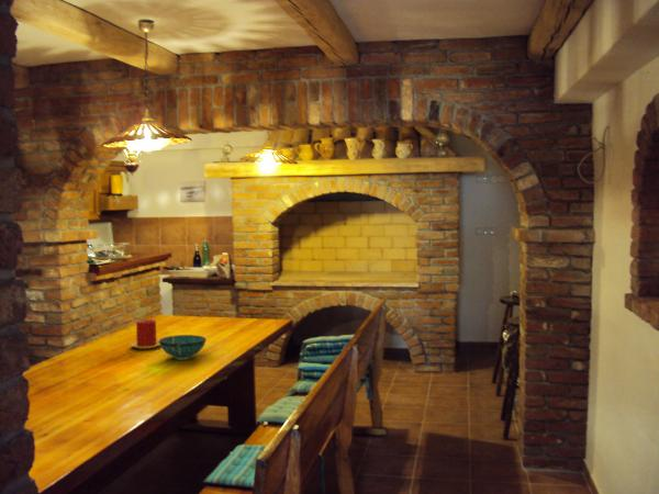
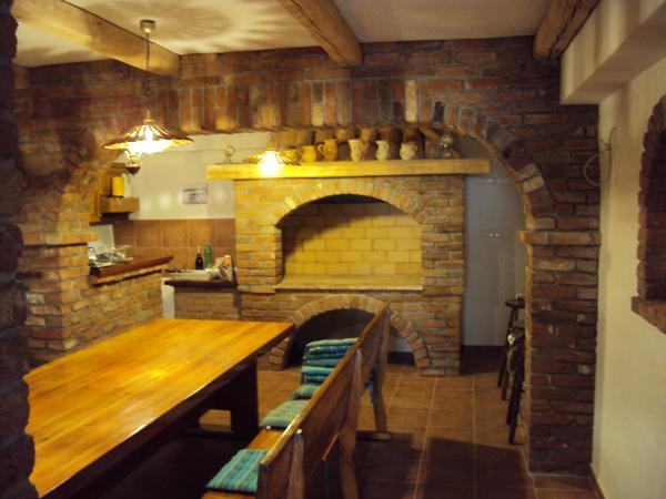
- candle (146, 334)
- decorative bowl (182, 348)
